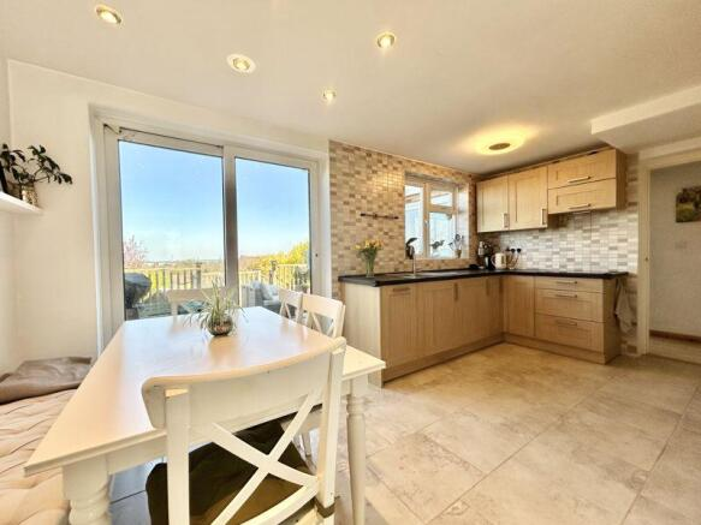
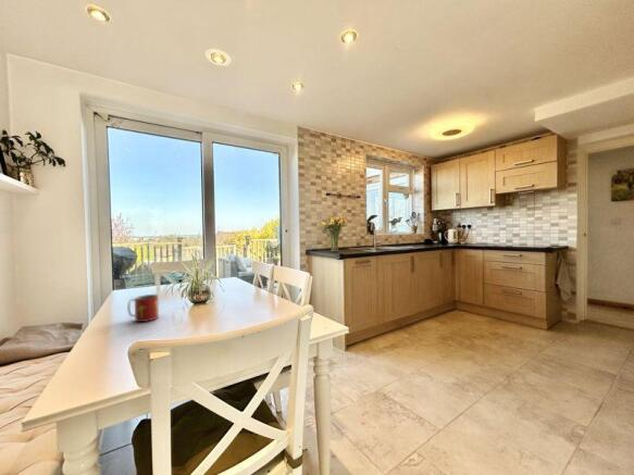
+ mug (142, 308)
